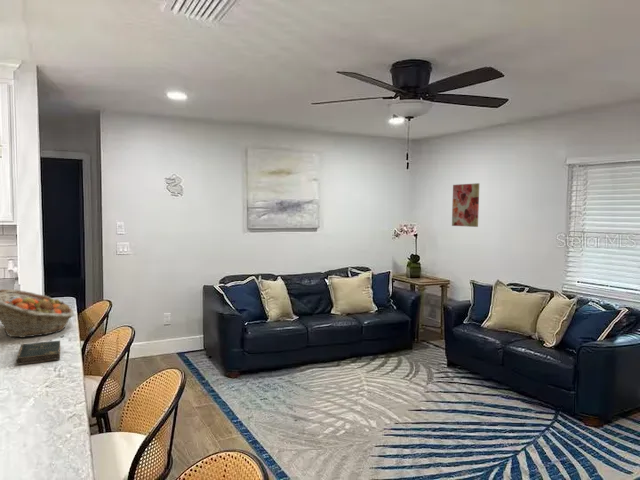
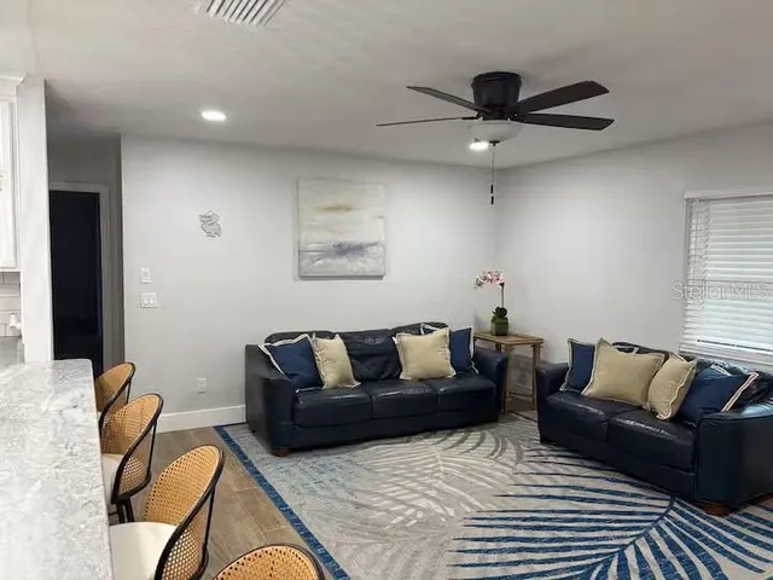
- fruit basket (32, 310)
- wall art (465, 205)
- bible (39, 351)
